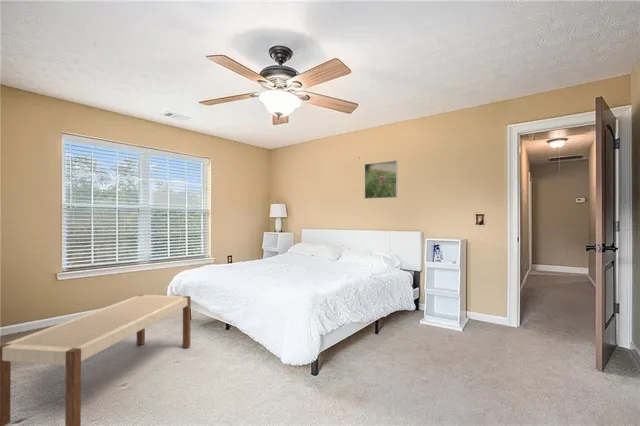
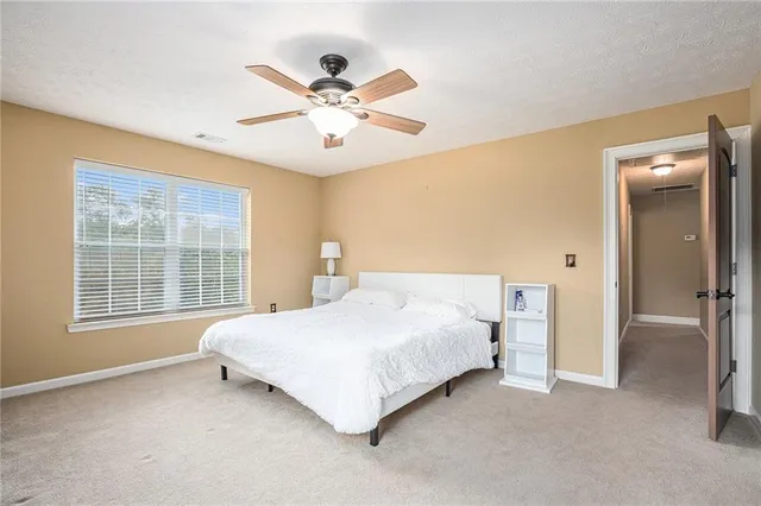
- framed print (380, 180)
- bench (114, 343)
